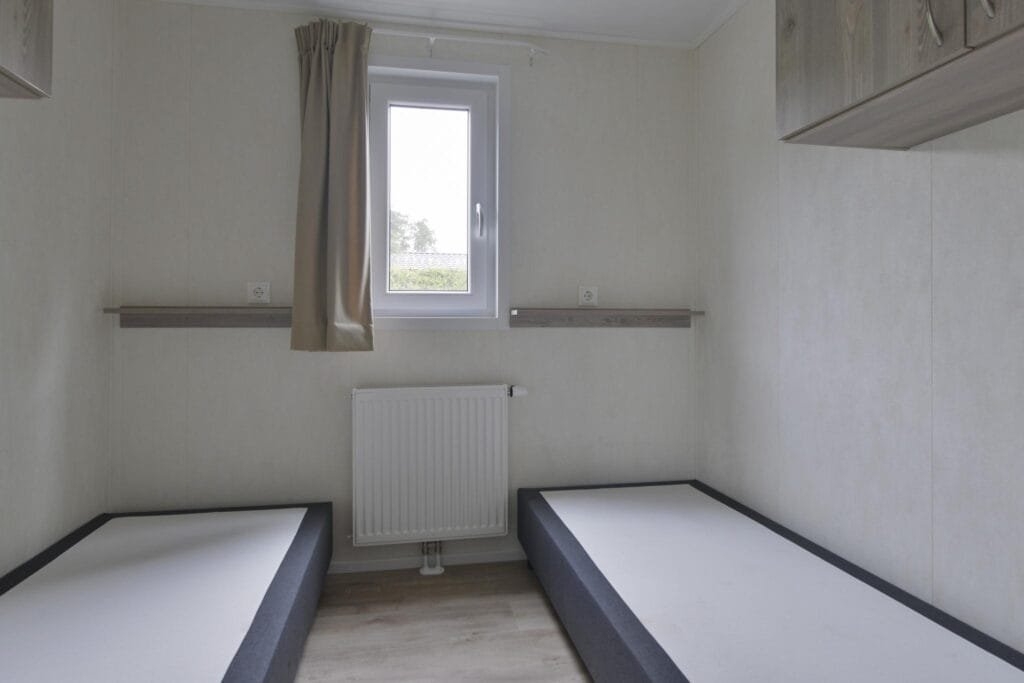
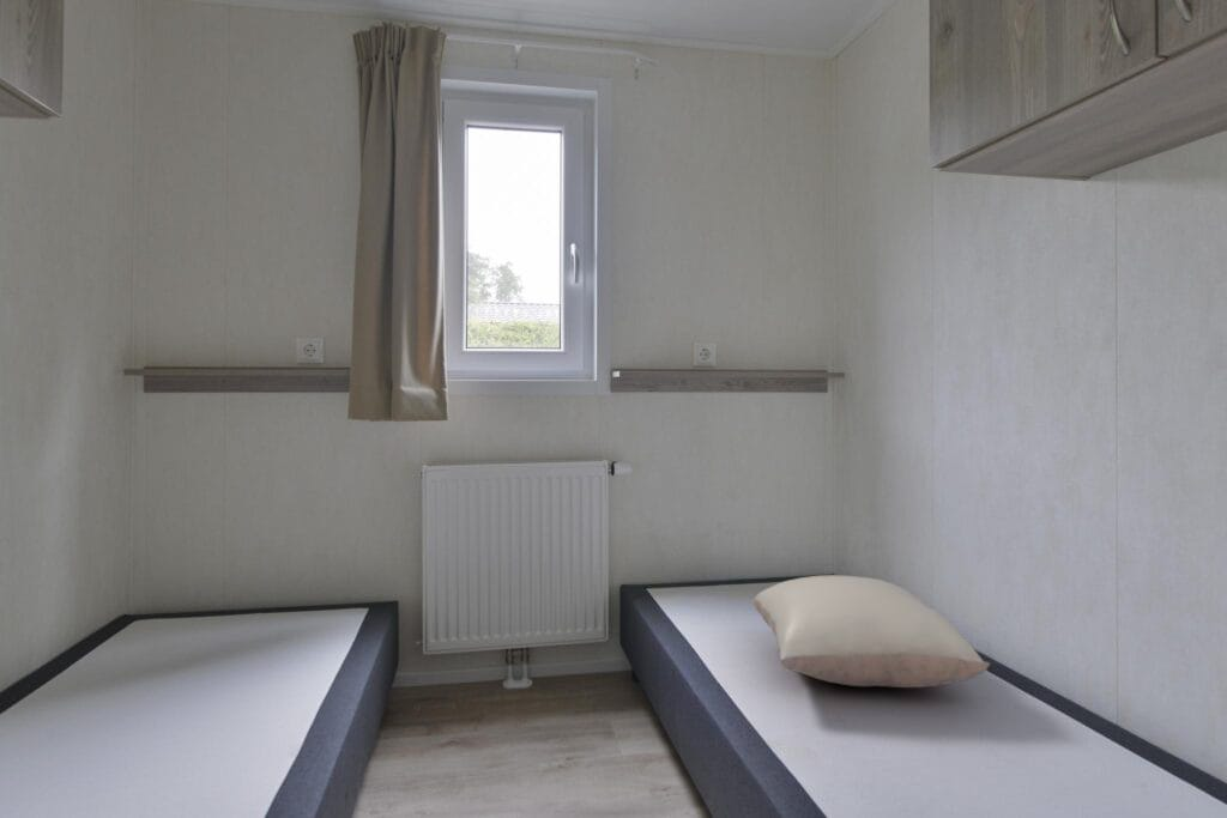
+ pillow (853, 625)
